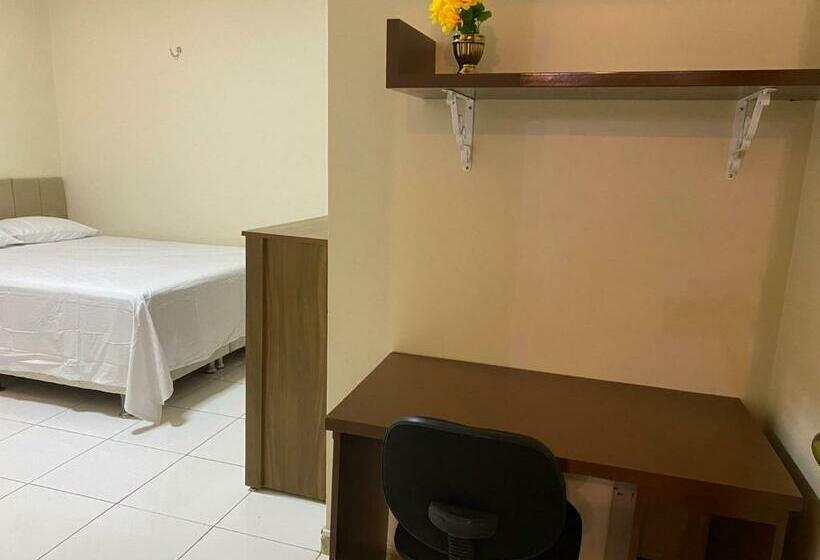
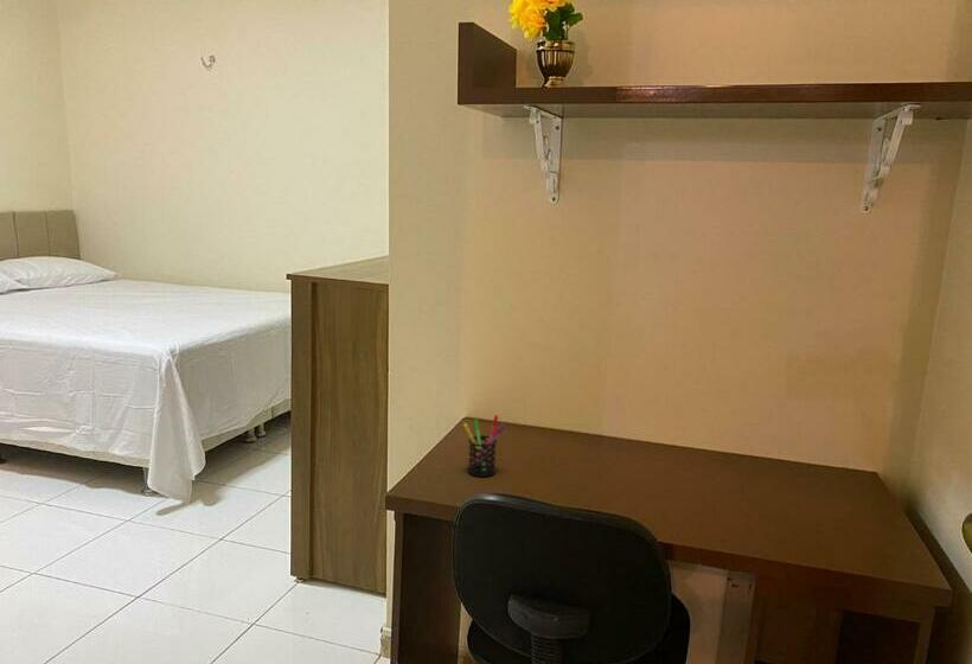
+ pen holder (482, 443)
